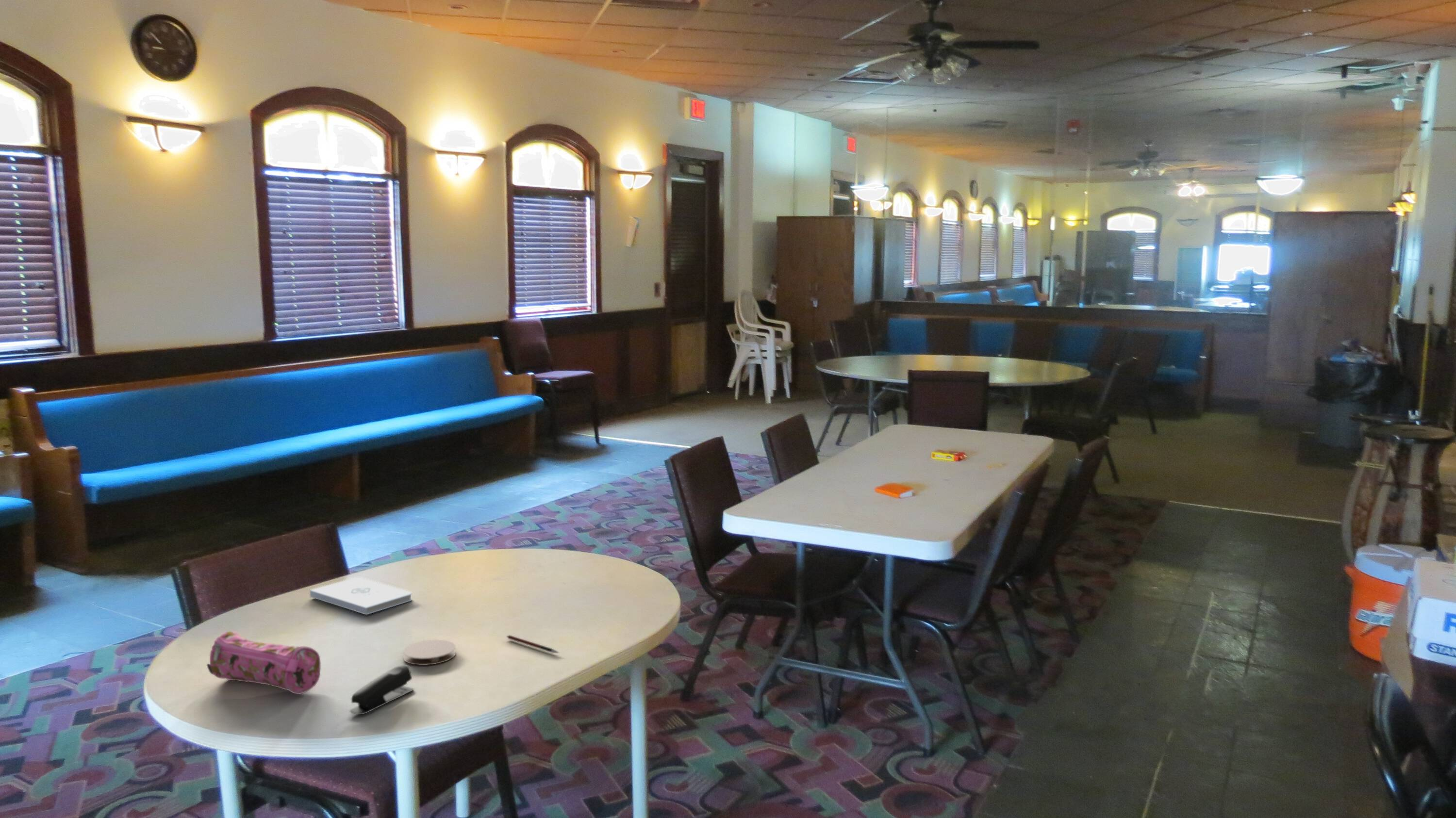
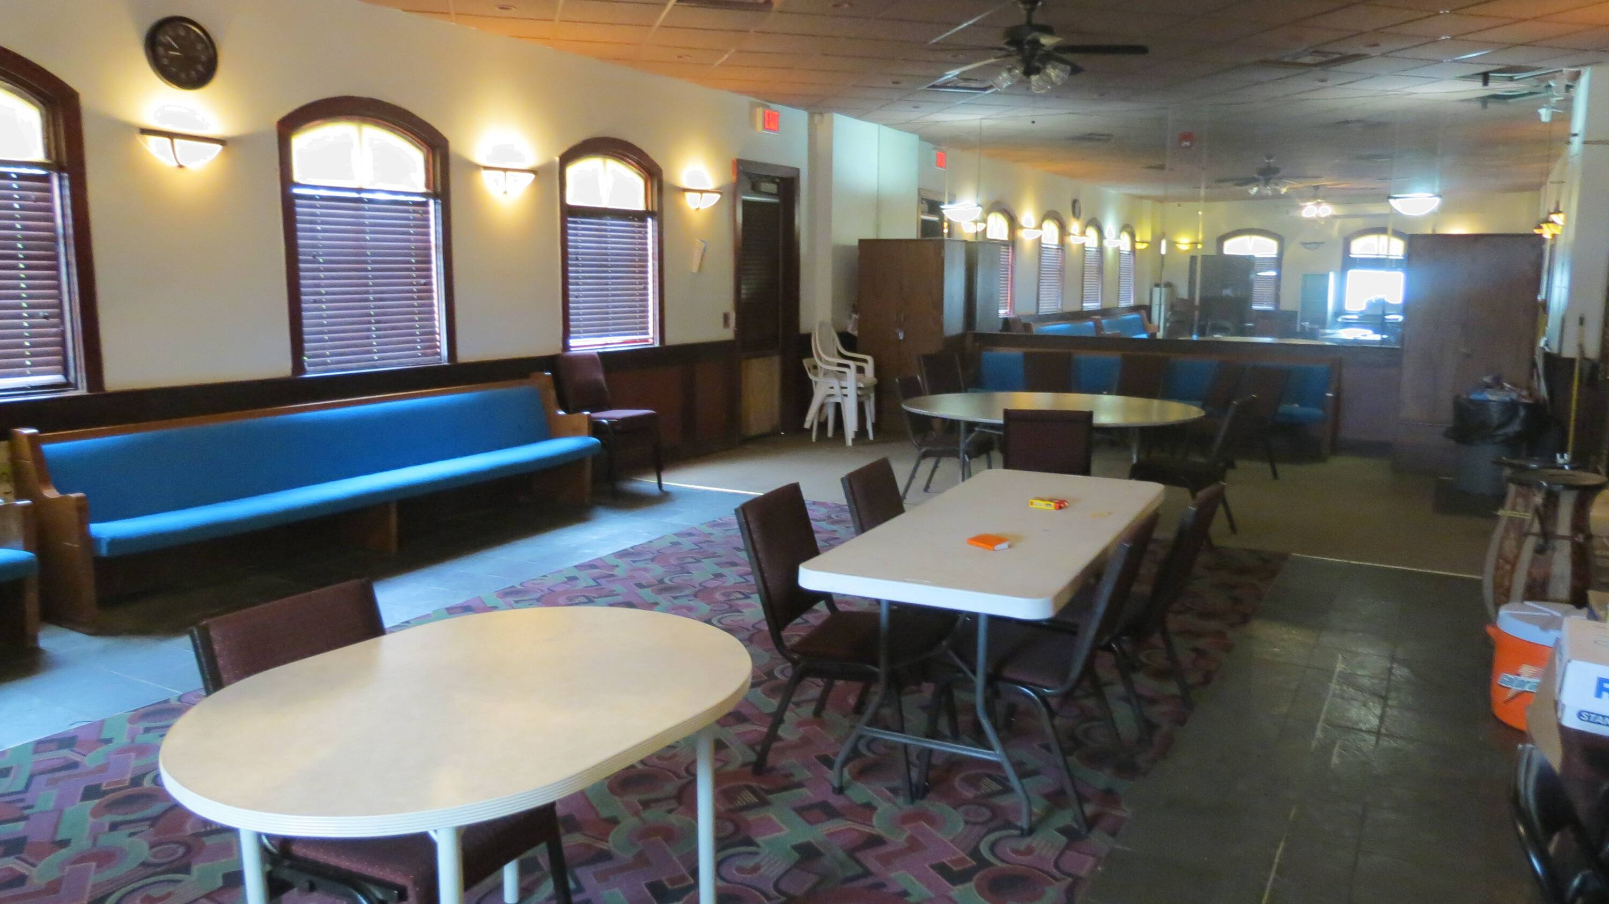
- stapler (382, 688)
- coaster (430, 652)
- pencil case (265, 662)
- notepad (362, 595)
- pen (532, 644)
